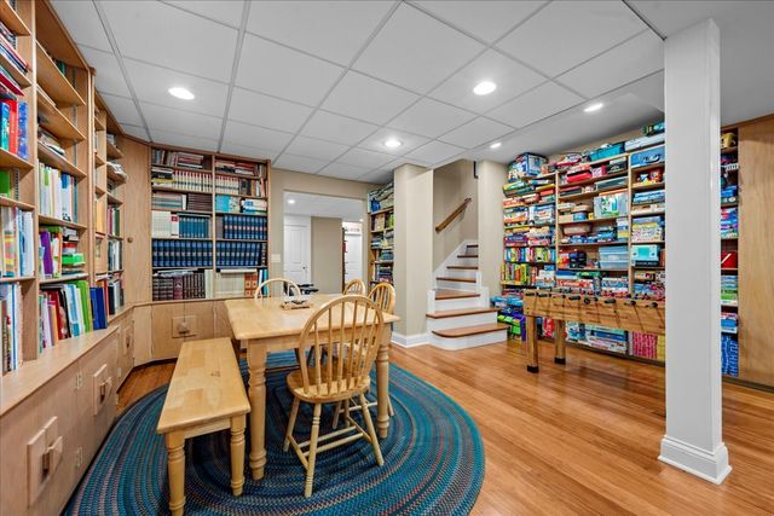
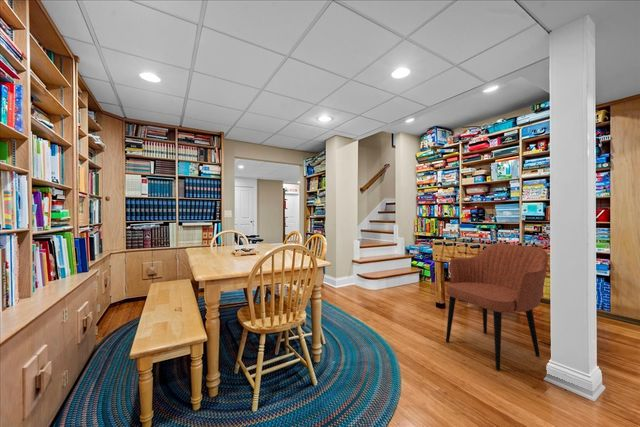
+ armchair (494, 297)
